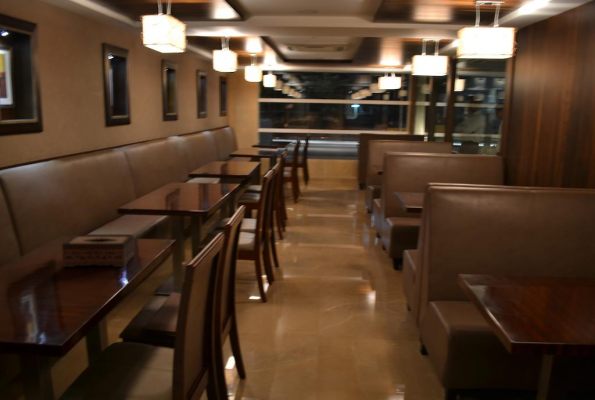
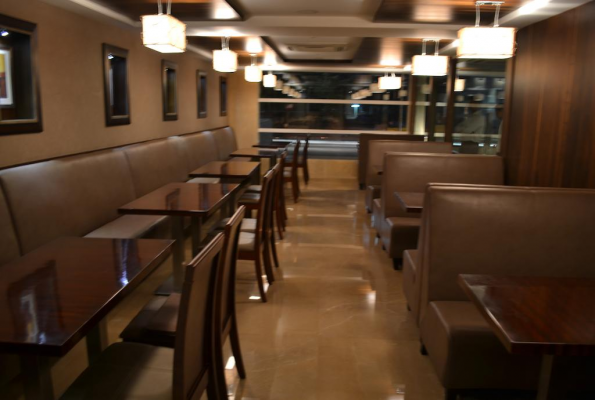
- tissue box (99, 250)
